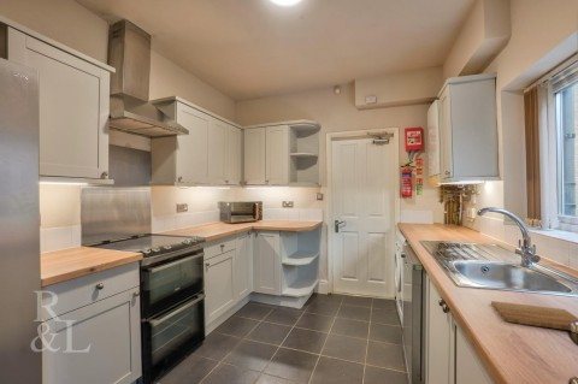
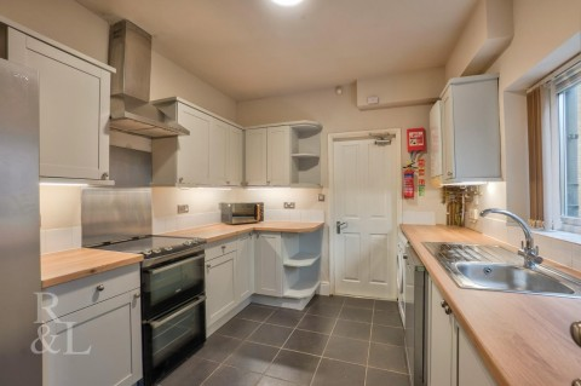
- cutting board (536, 314)
